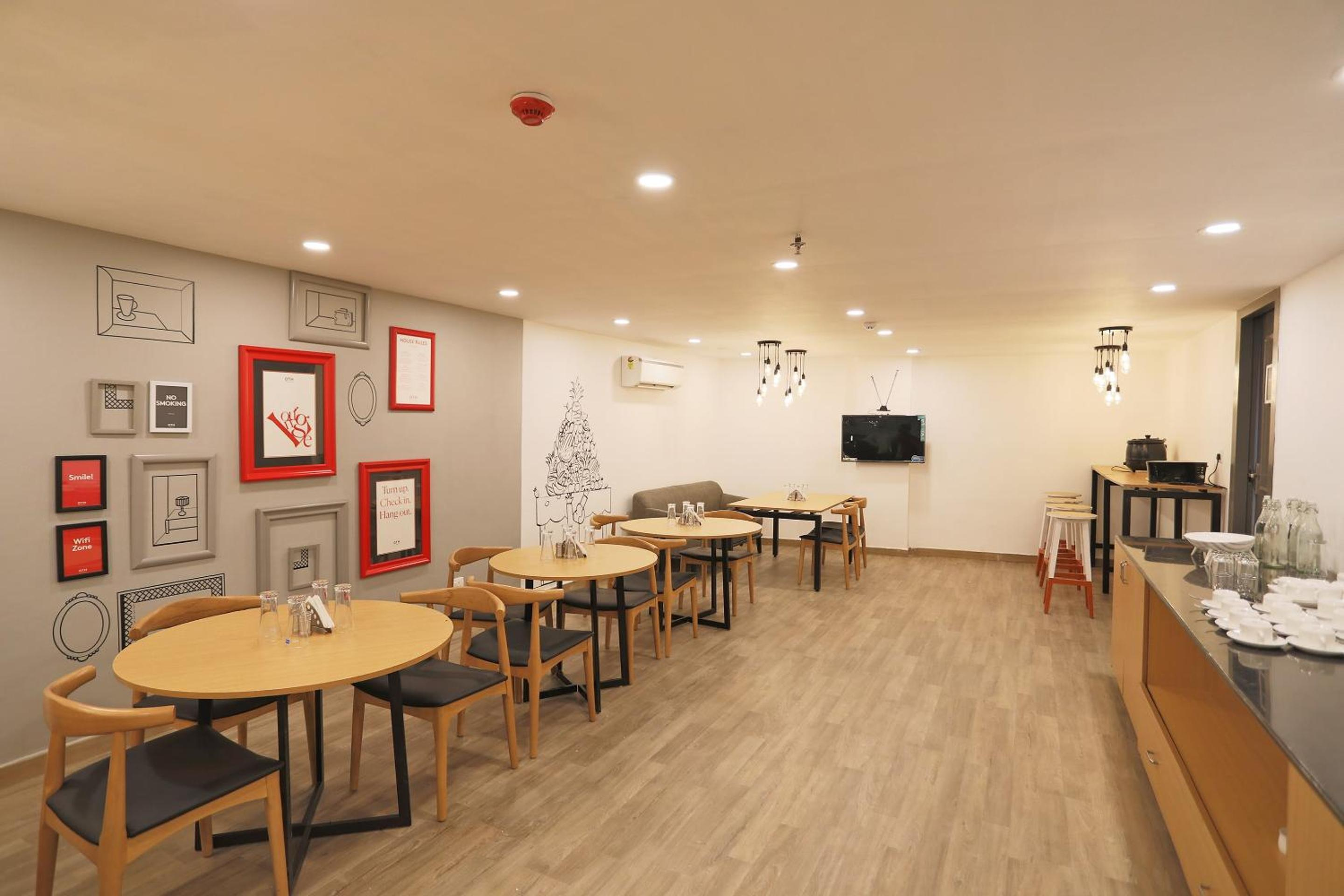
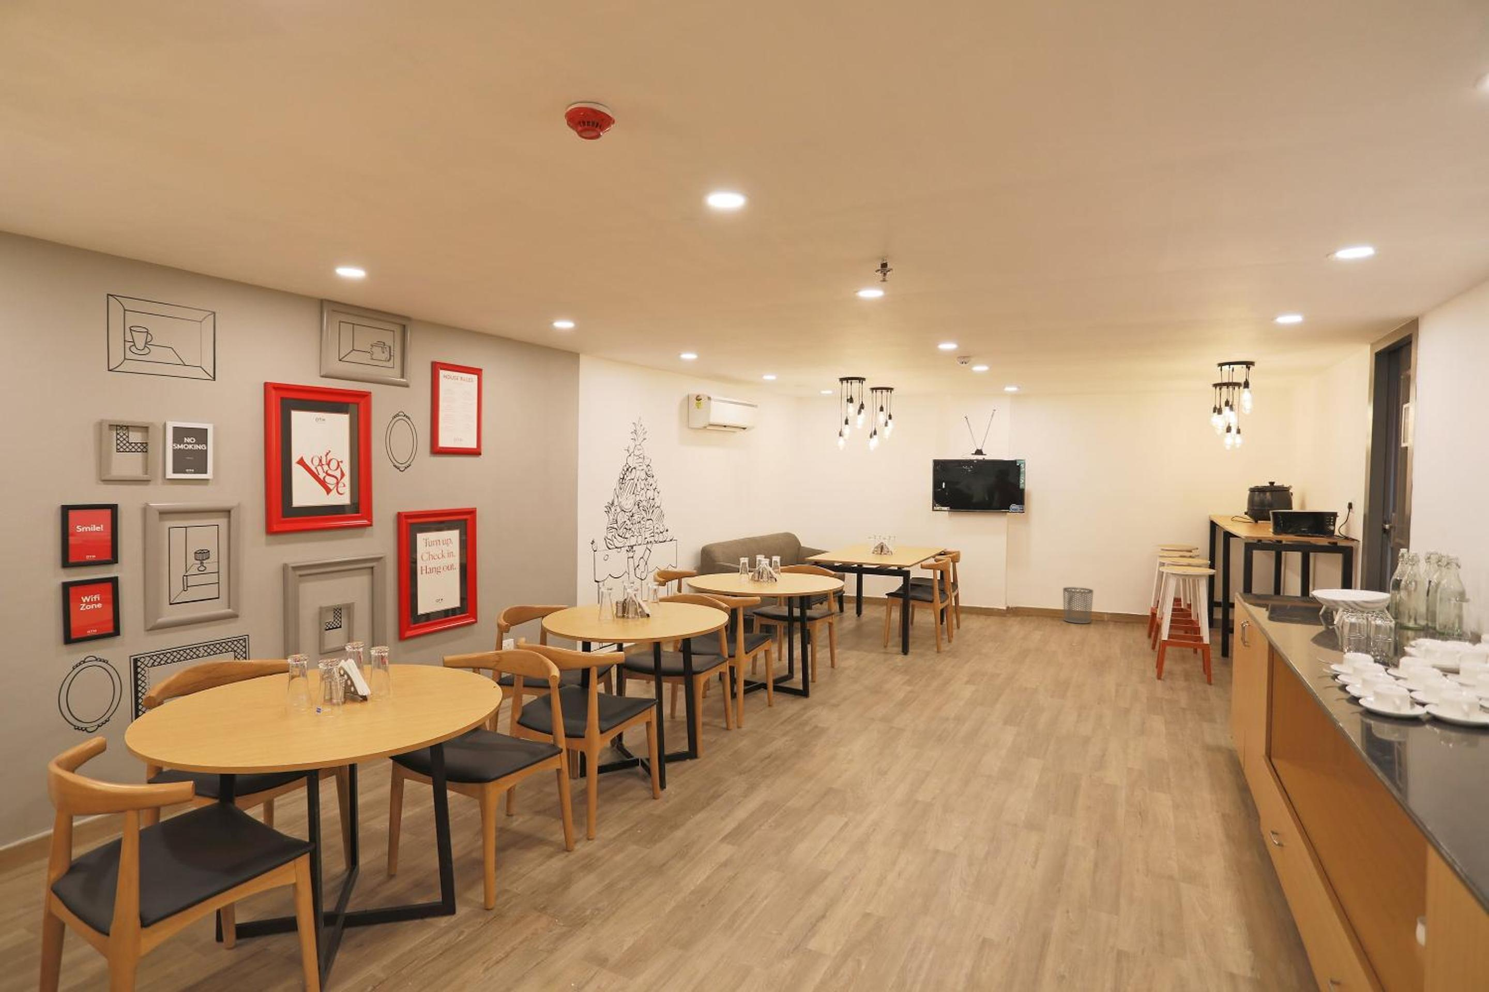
+ waste bin (1078, 606)
